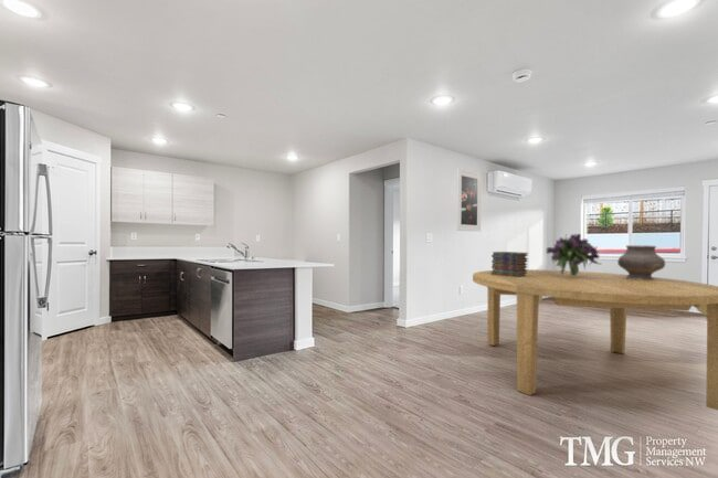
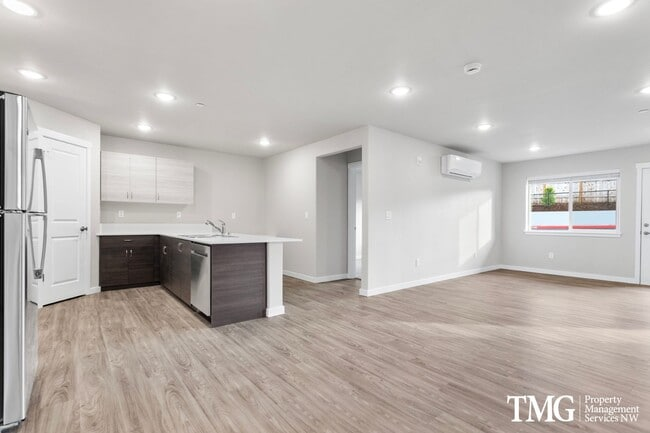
- bouquet (573, 255)
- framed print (468, 201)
- book stack (509, 263)
- ceramic pot (641, 262)
- dining table (580, 306)
